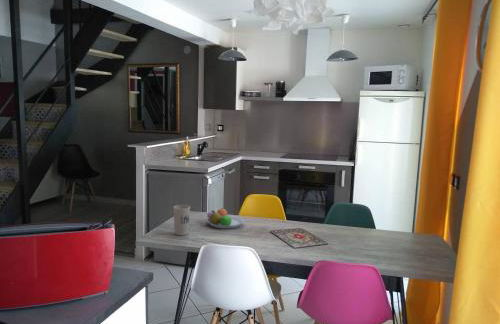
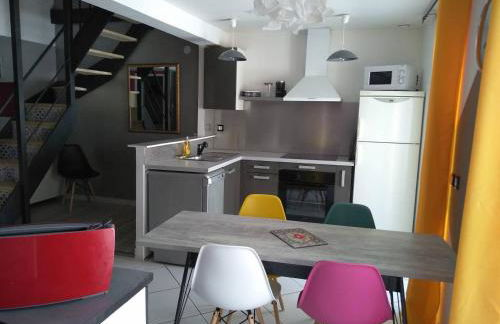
- fruit bowl (224, 217)
- cup (181, 220)
